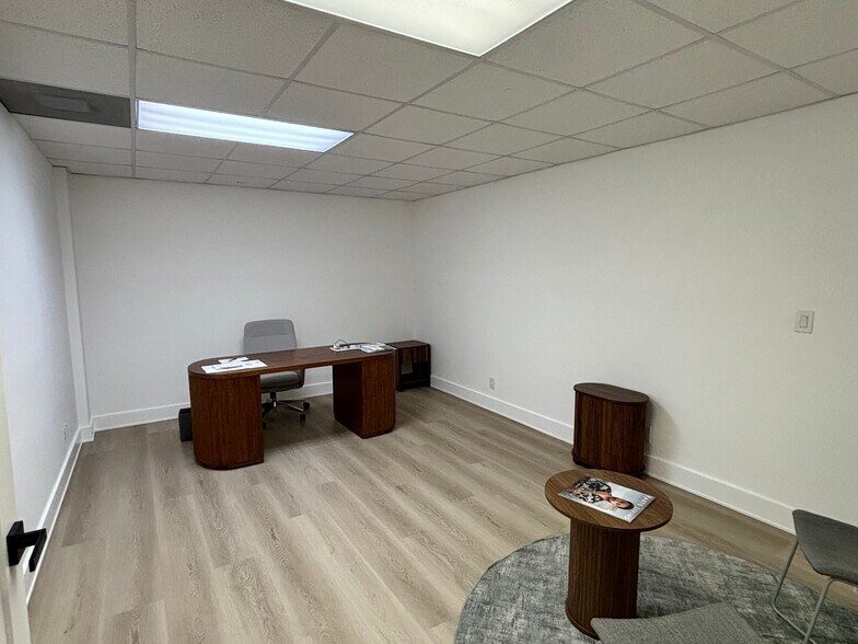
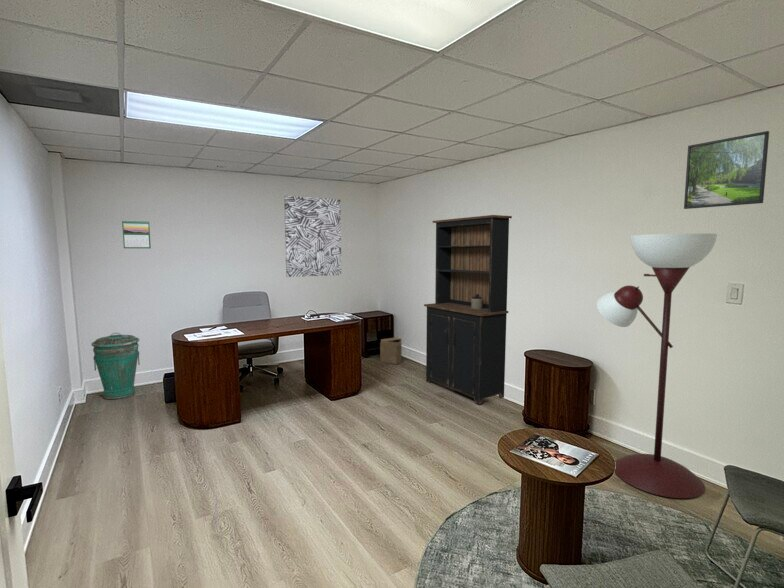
+ bookshelf (463, 305)
+ cardboard box (393, 350)
+ calendar (136, 234)
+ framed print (723, 172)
+ trash can (117, 364)
+ wall art (314, 237)
+ floor lamp (660, 355)
